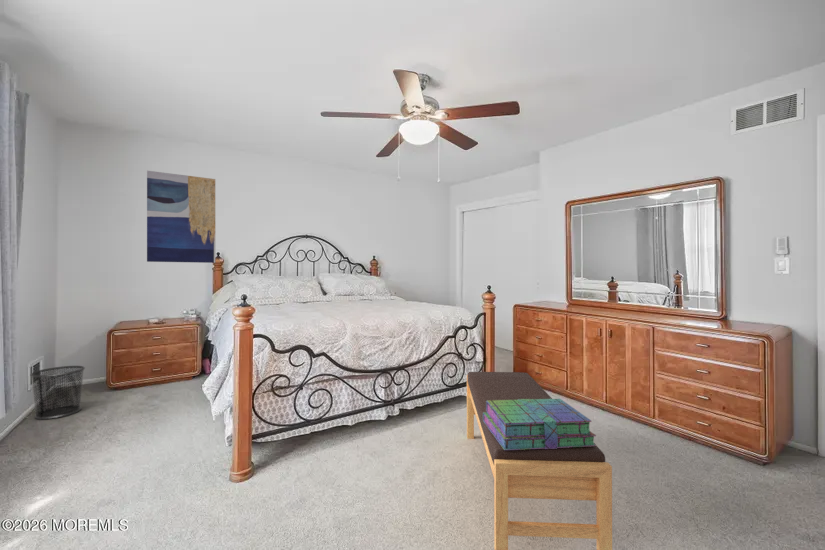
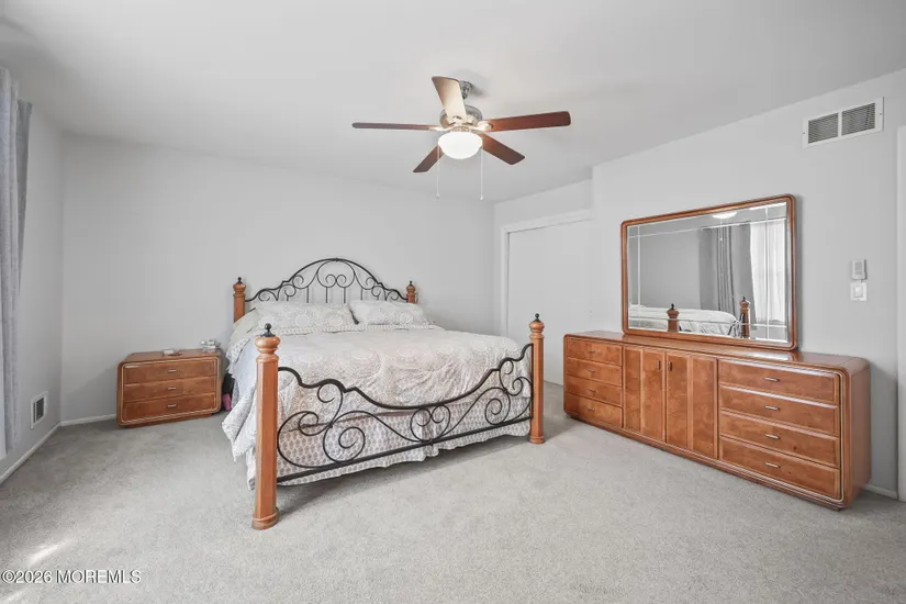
- wall art (182, 218)
- stack of books (534, 420)
- bench (516, 450)
- waste bin (58, 391)
